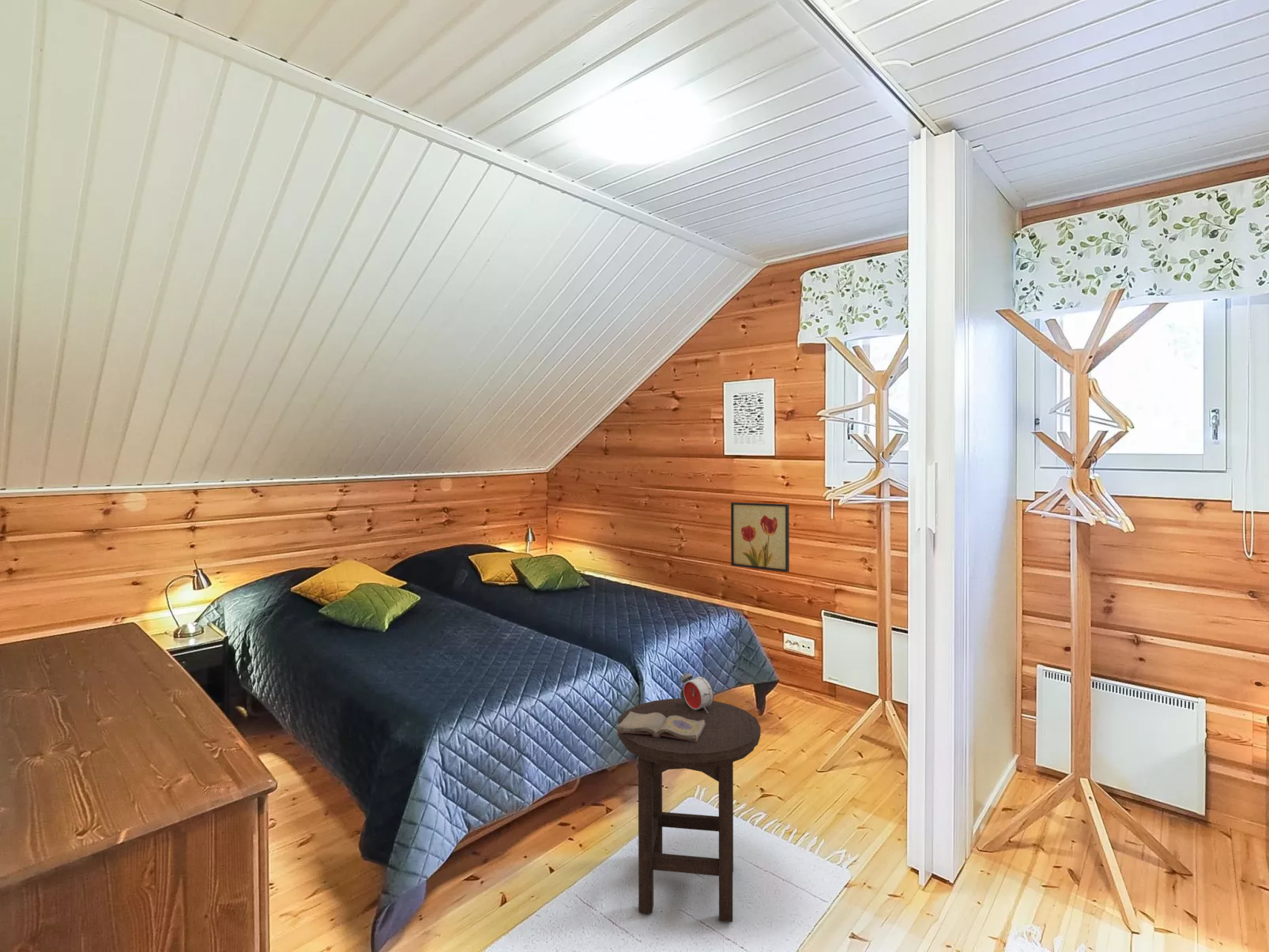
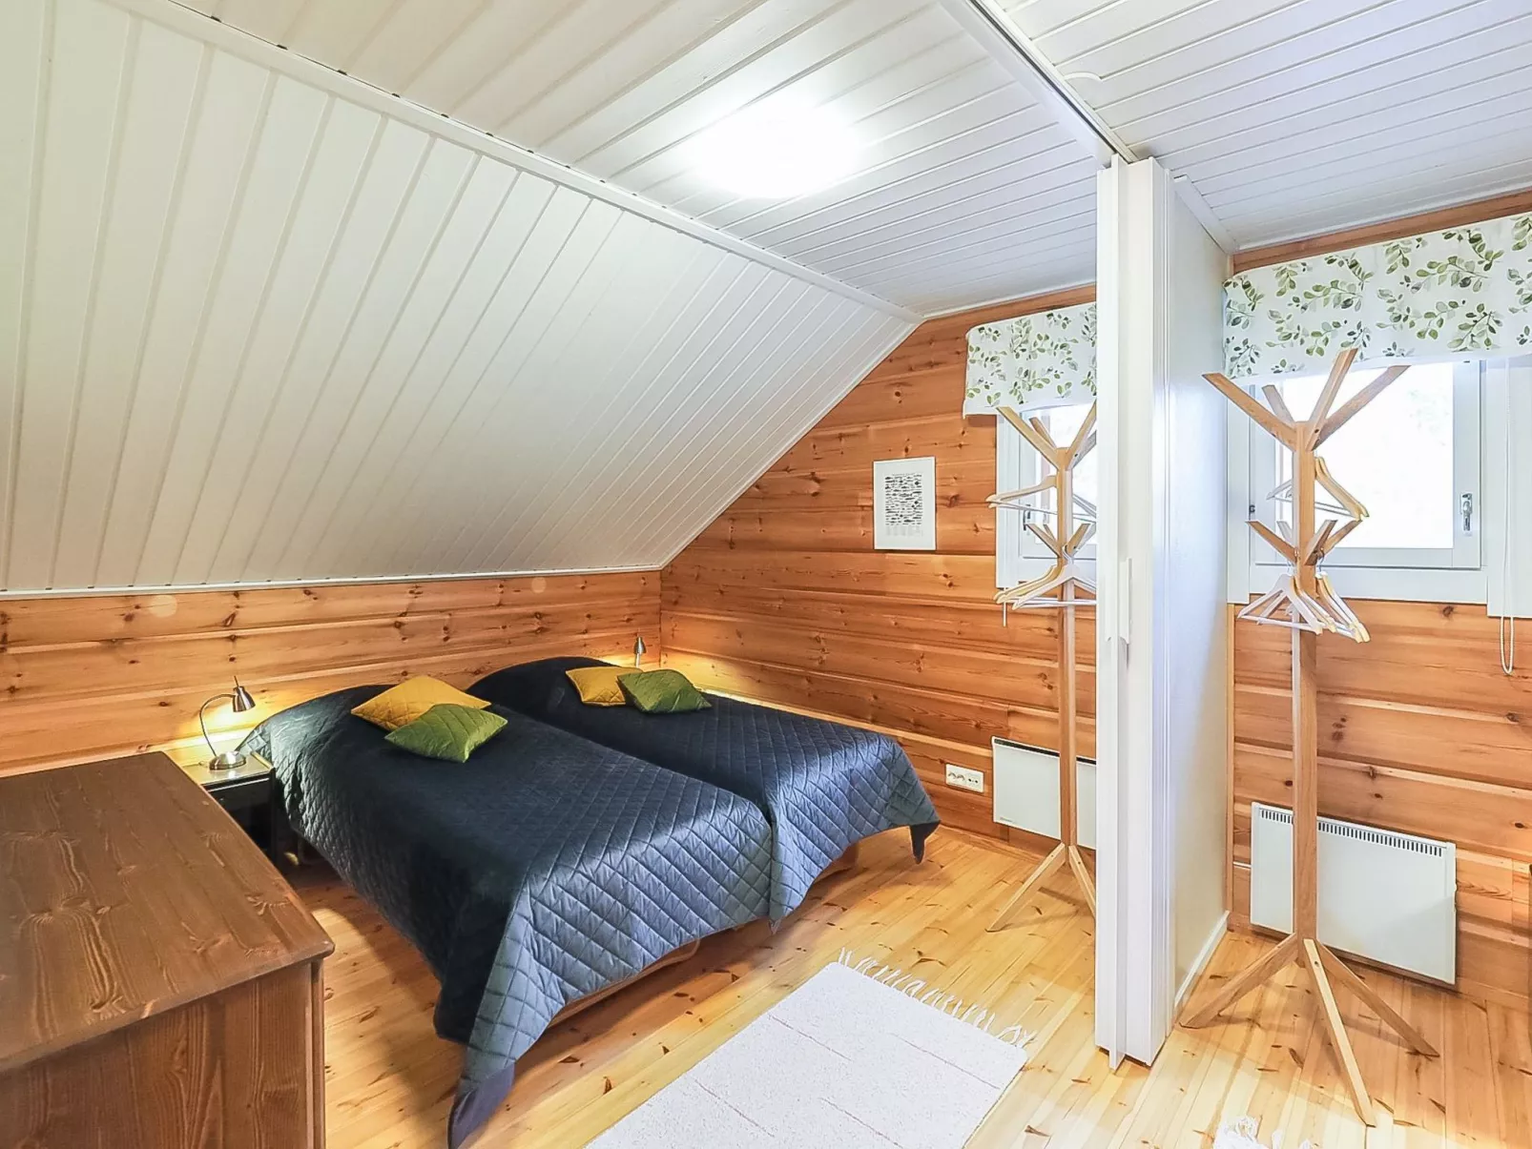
- stool (688, 814)
- wall art (759, 536)
- diary (661, 724)
- alarm clock (696, 690)
